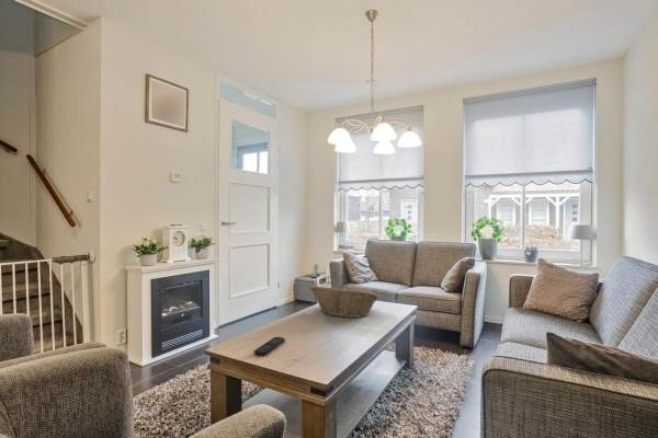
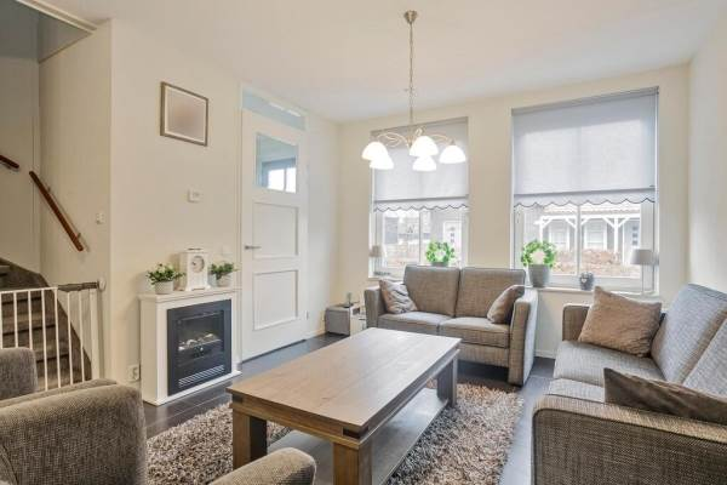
- remote control (270, 345)
- fruit basket (343, 298)
